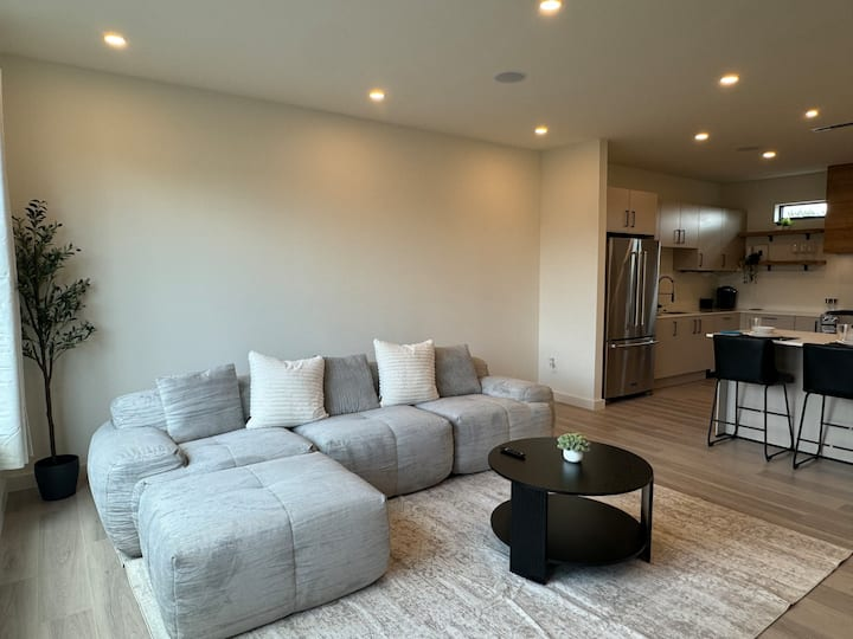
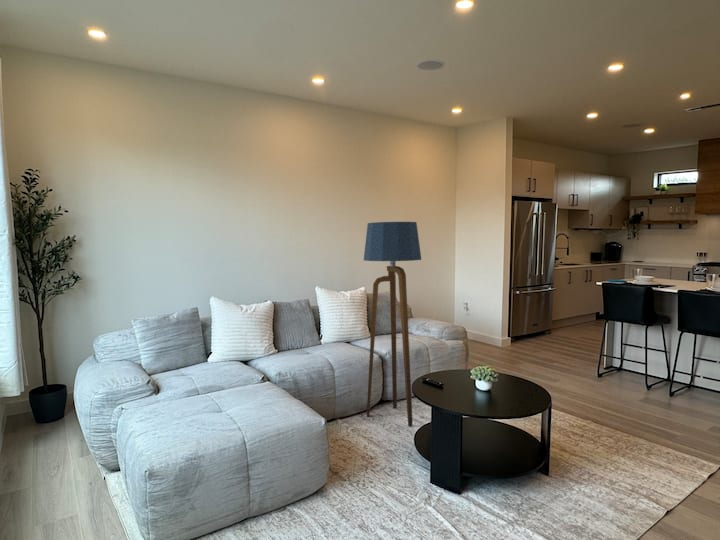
+ floor lamp (393, 321)
